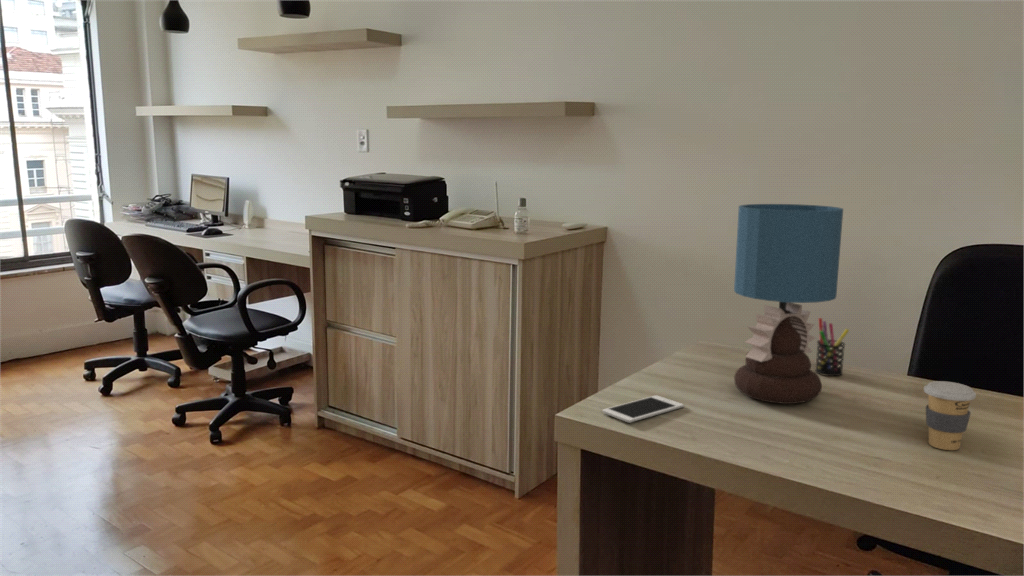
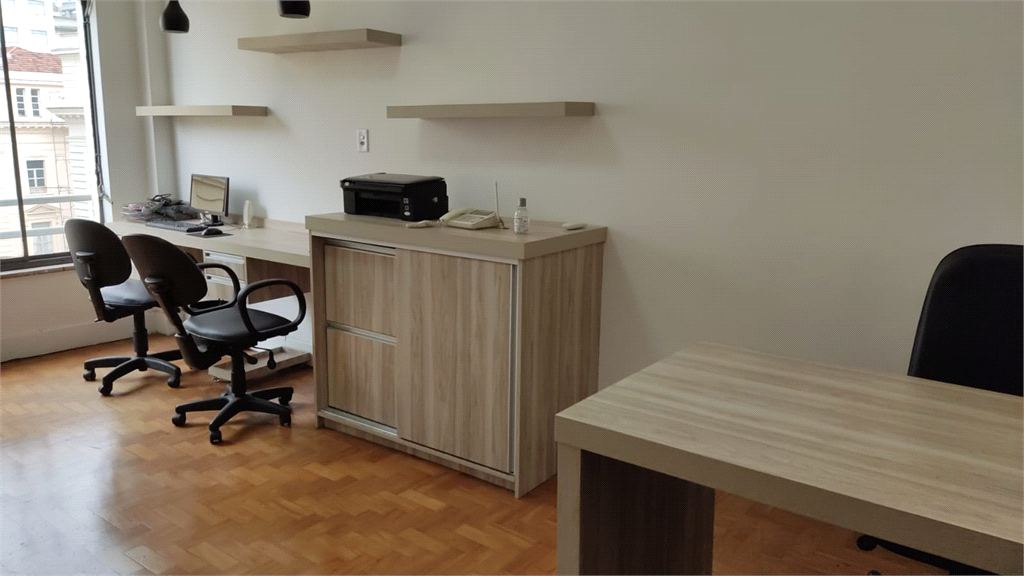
- cell phone (643, 408)
- table lamp (783, 302)
- pen holder (827, 346)
- coffee cup (946, 416)
